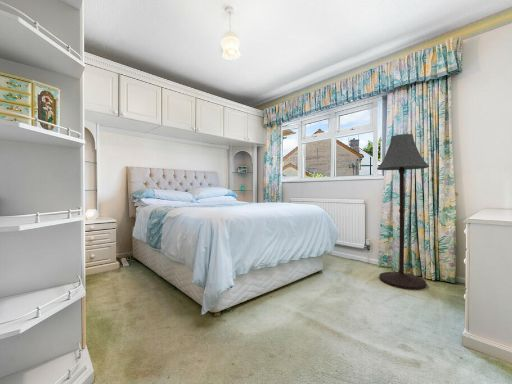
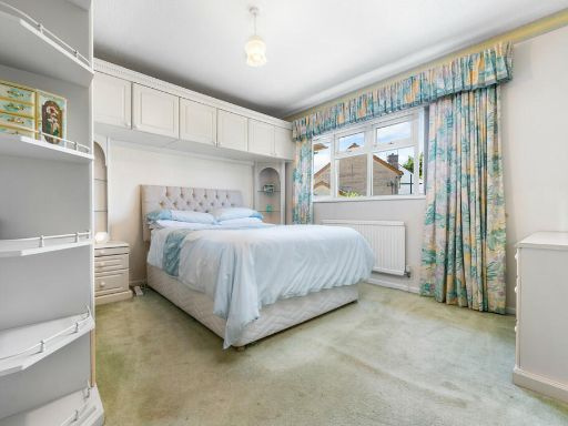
- floor lamp (401, 208)
